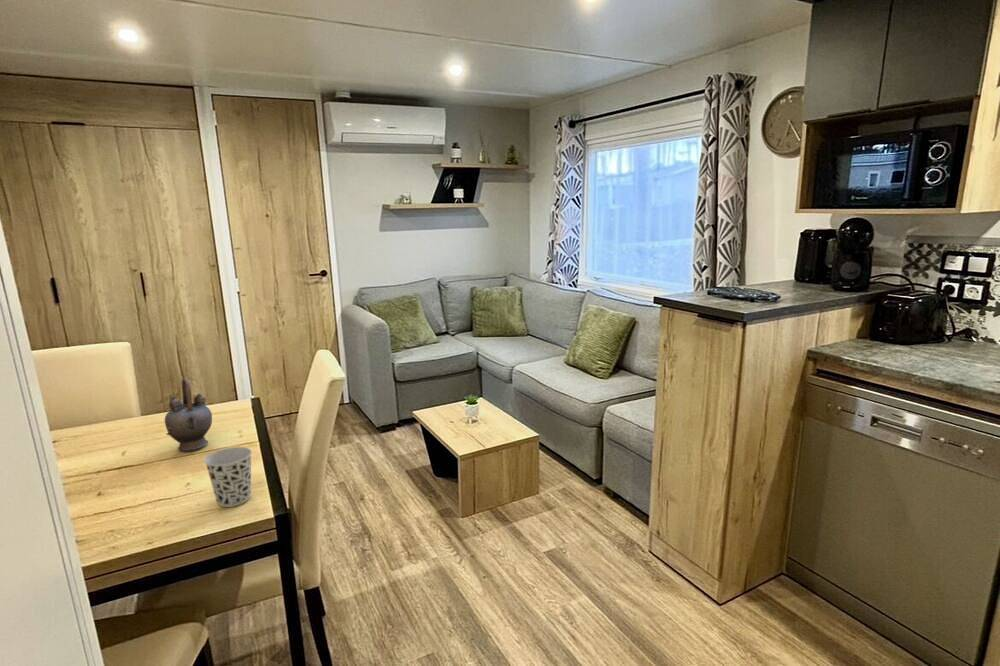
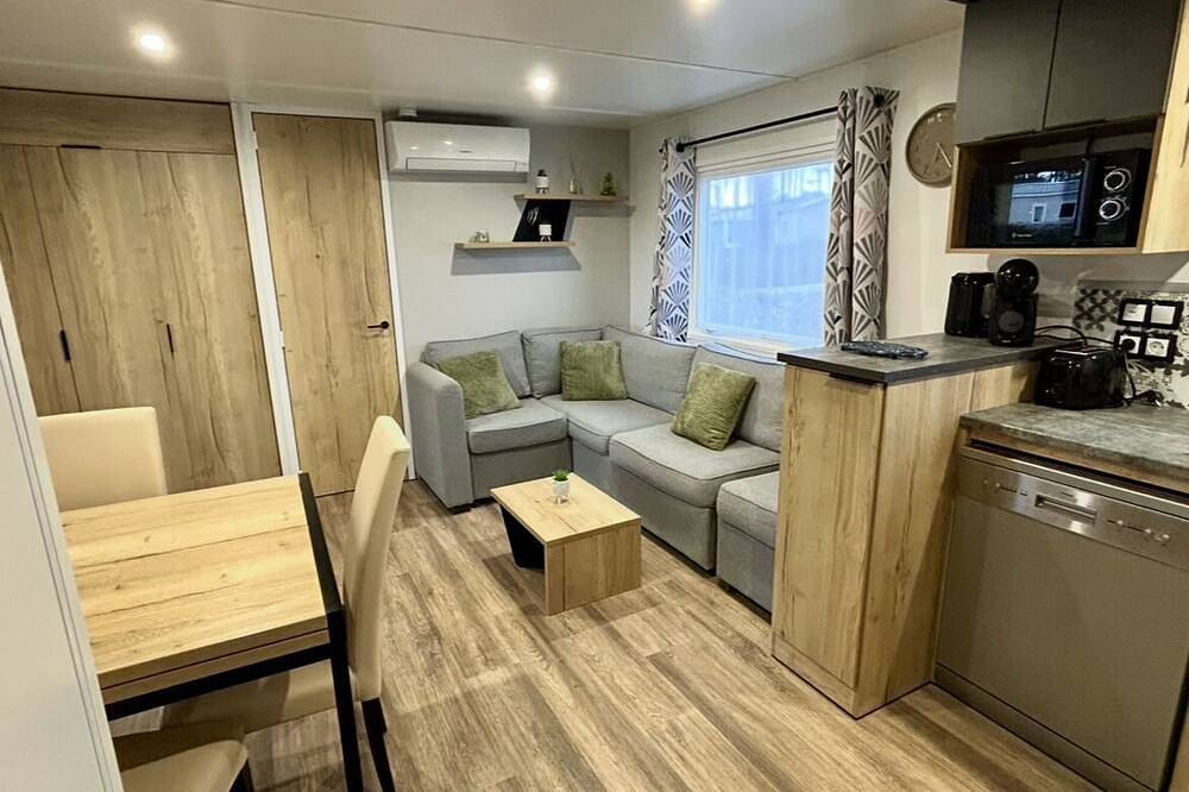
- cup (231, 477)
- teapot (188, 414)
